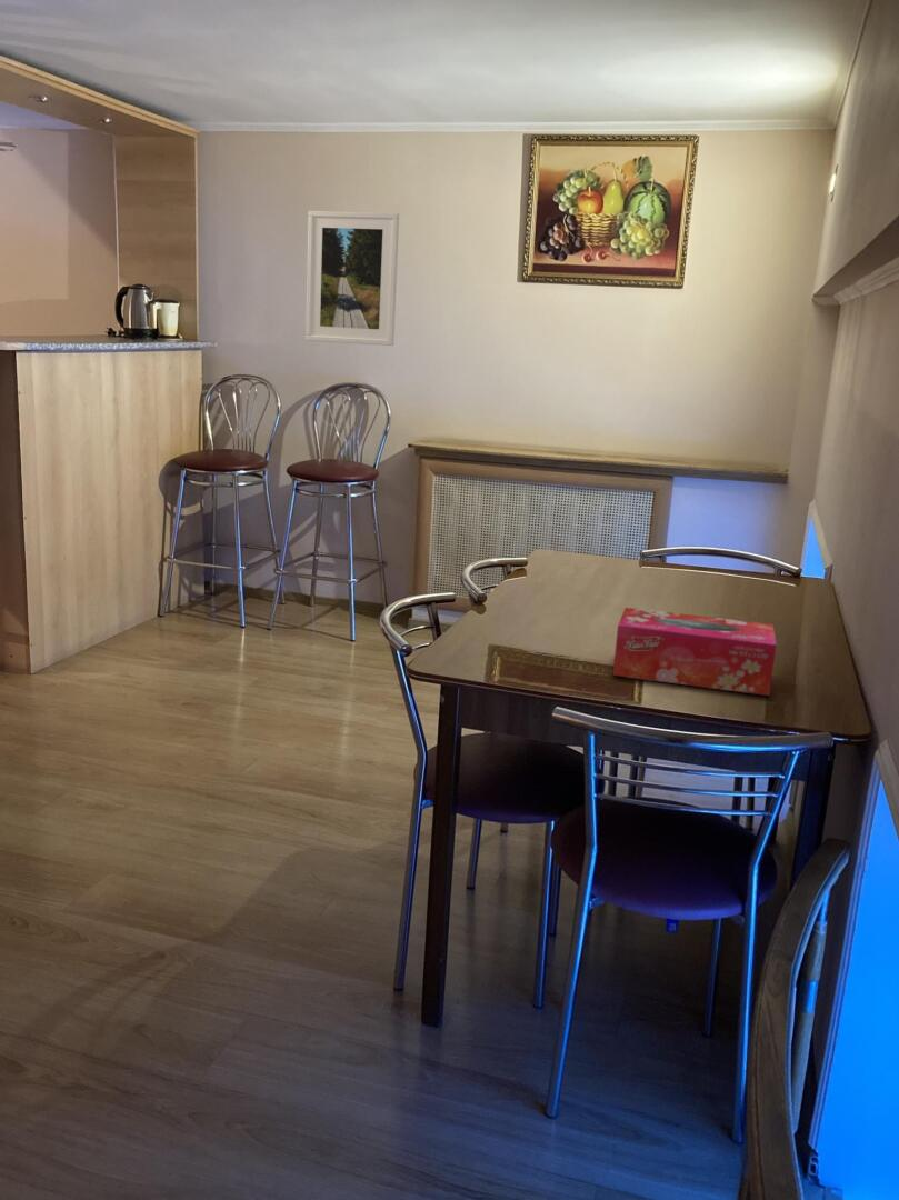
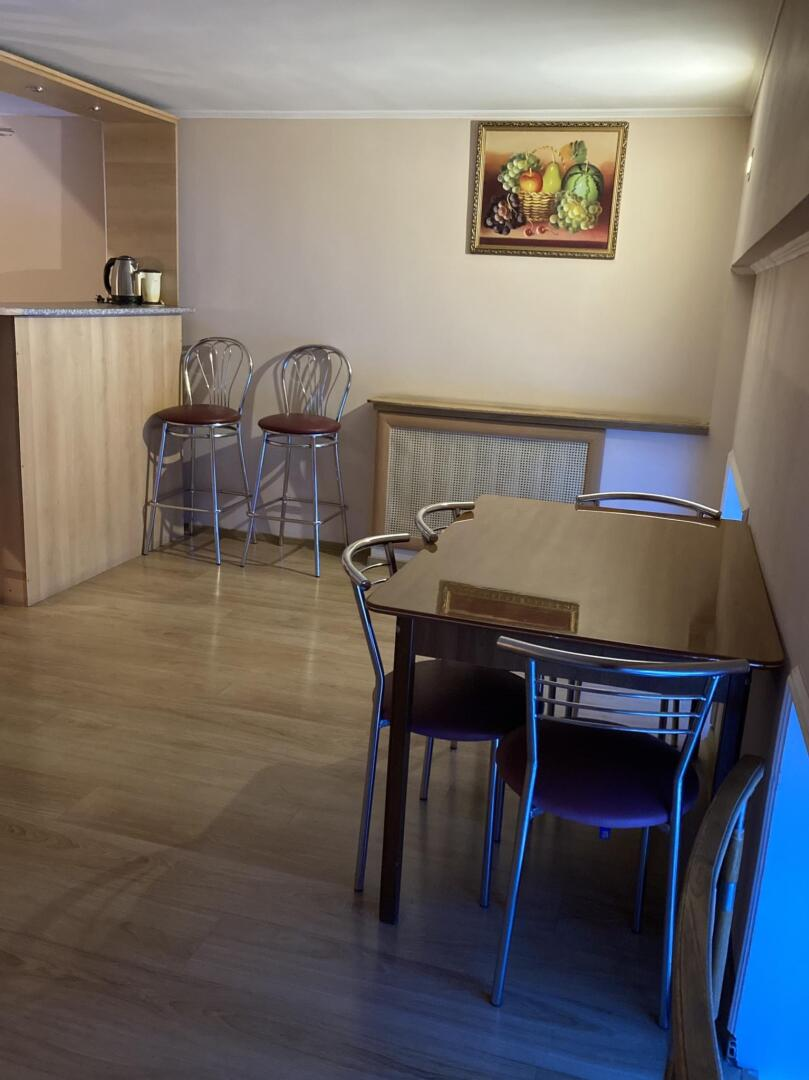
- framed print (351, 278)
- tissue box (693, 649)
